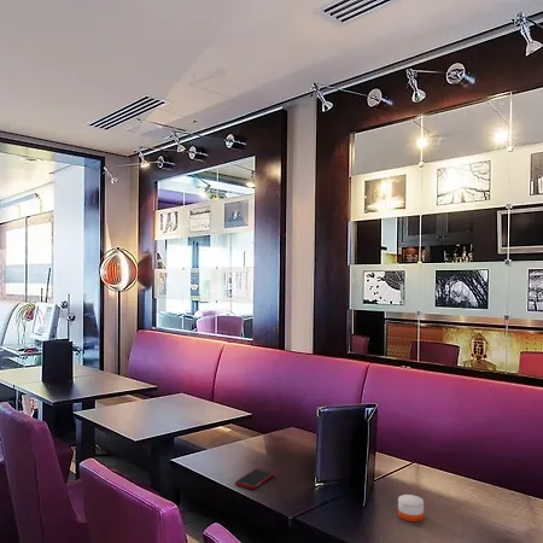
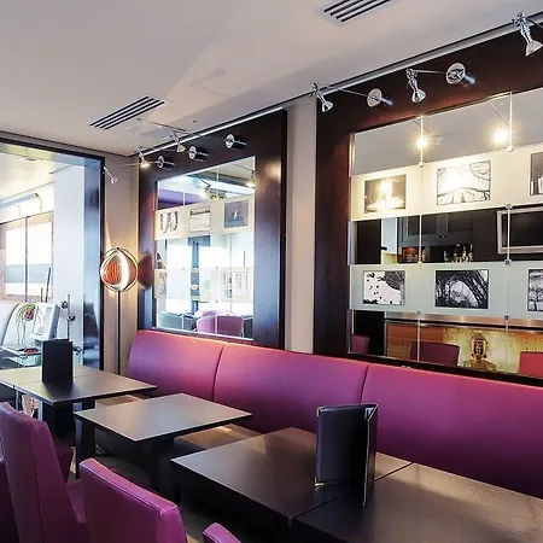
- cell phone (255, 478)
- candle (410, 498)
